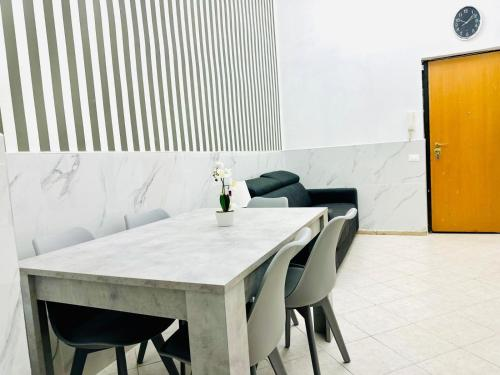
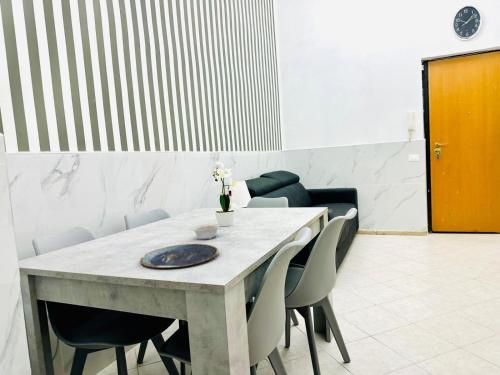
+ plate (180, 256)
+ legume (205, 231)
